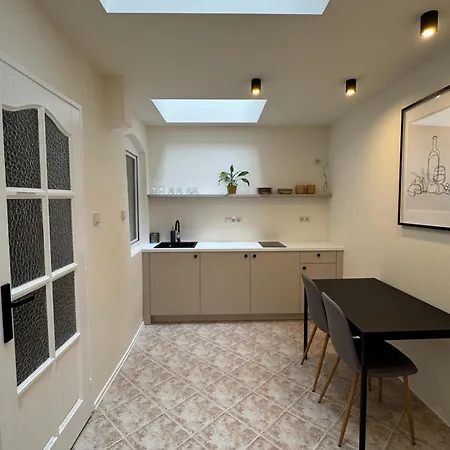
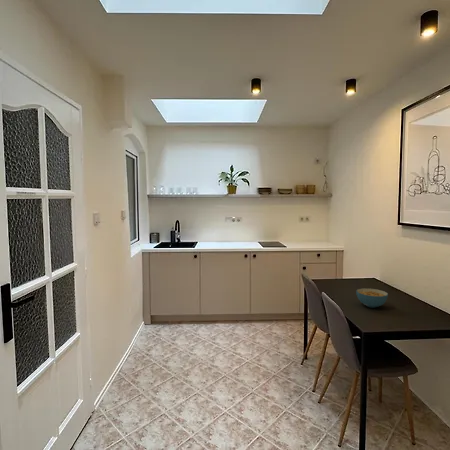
+ cereal bowl (371, 299)
